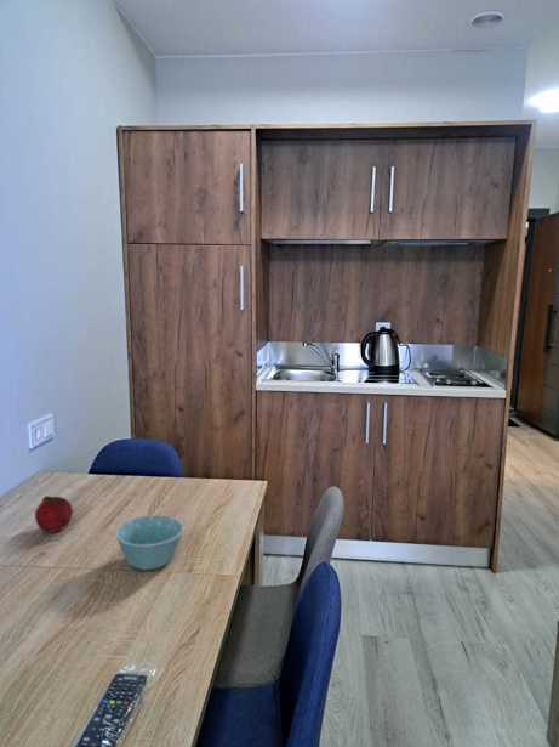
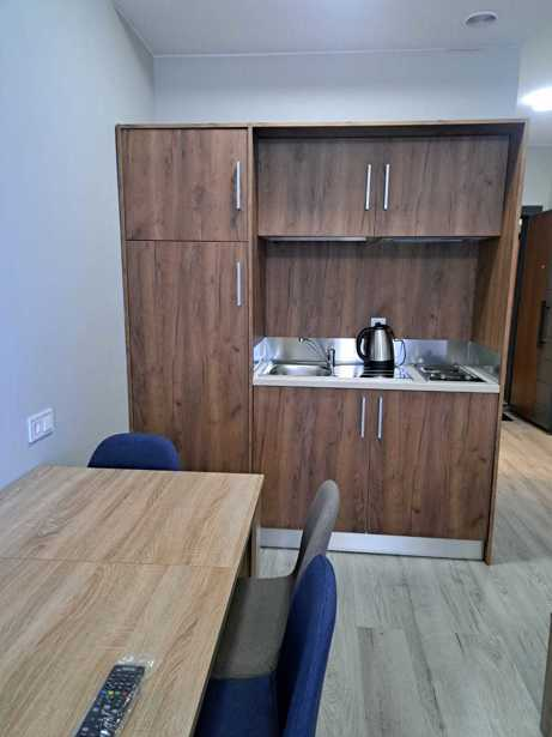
- fruit (53, 511)
- bowl (150, 544)
